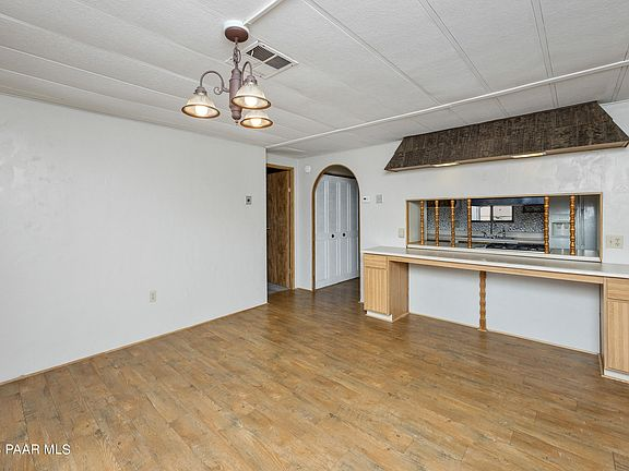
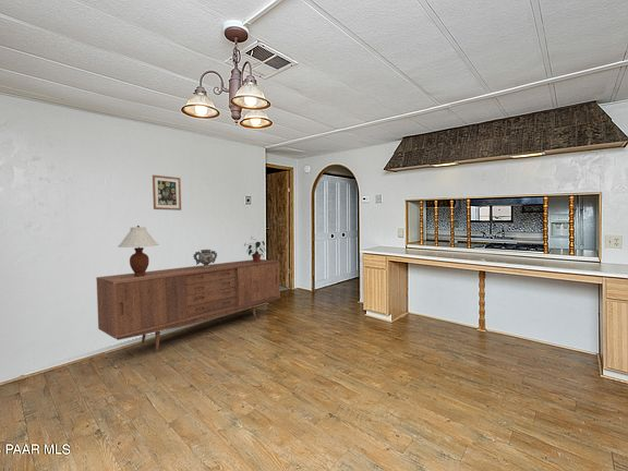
+ potted plant (254, 249)
+ table lamp (138, 250)
+ wall art (167, 193)
+ sideboard (204, 299)
+ decorative urn (205, 258)
